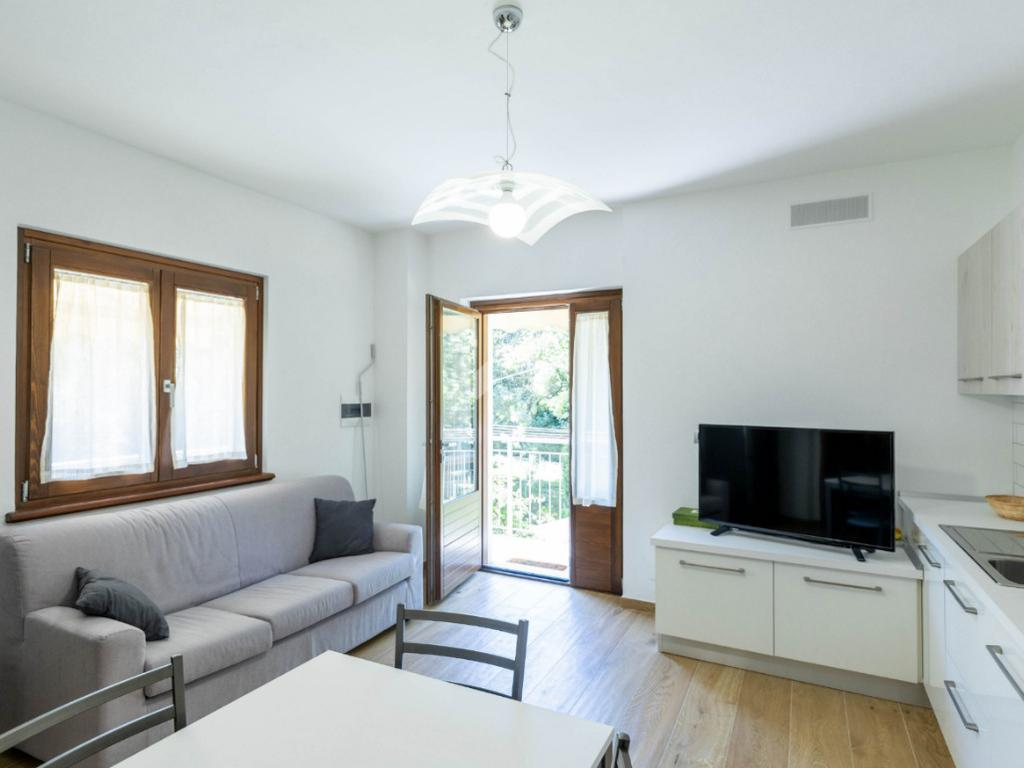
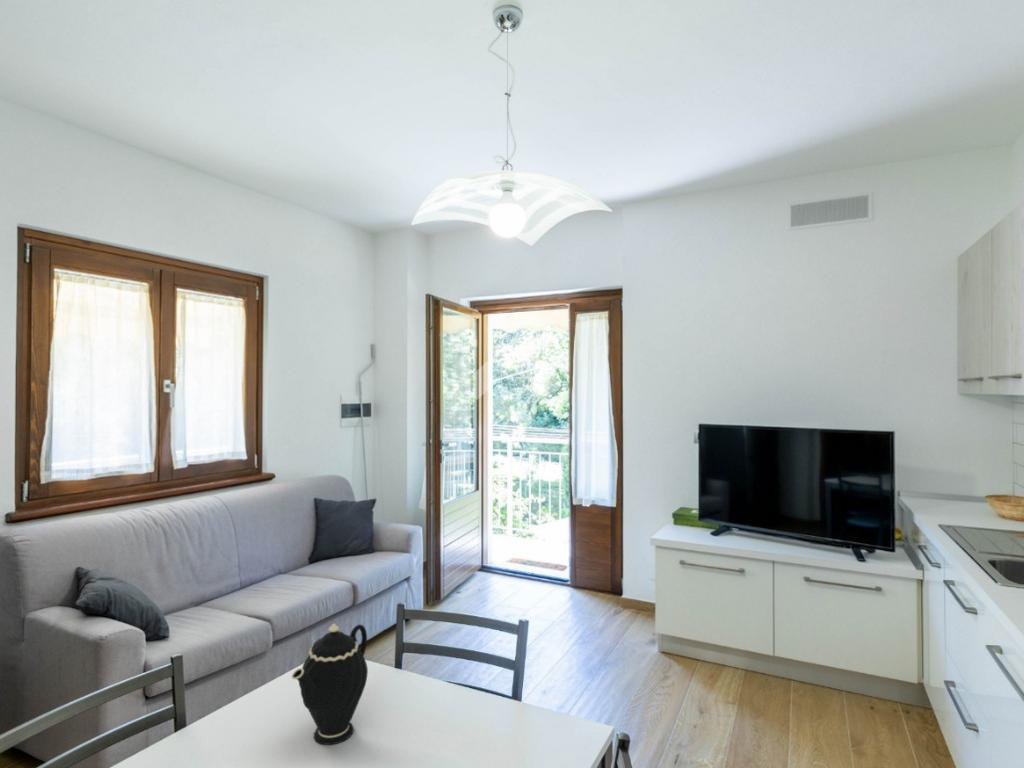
+ teapot (332, 679)
